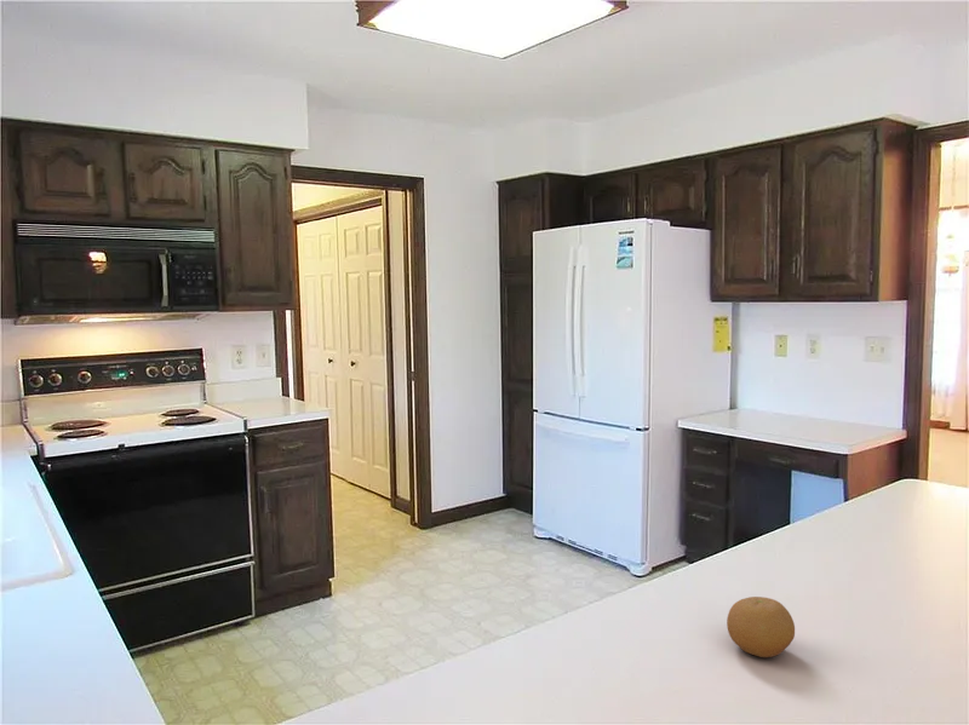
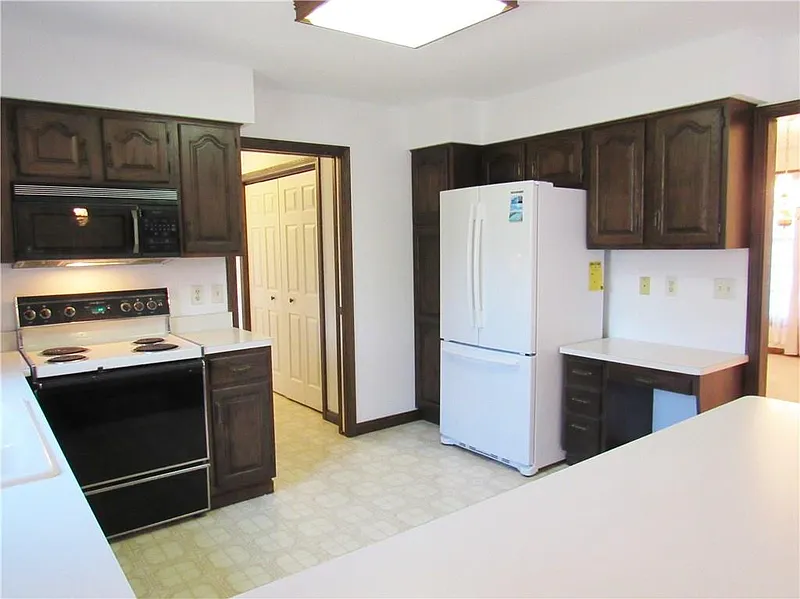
- fruit (759, 625)
